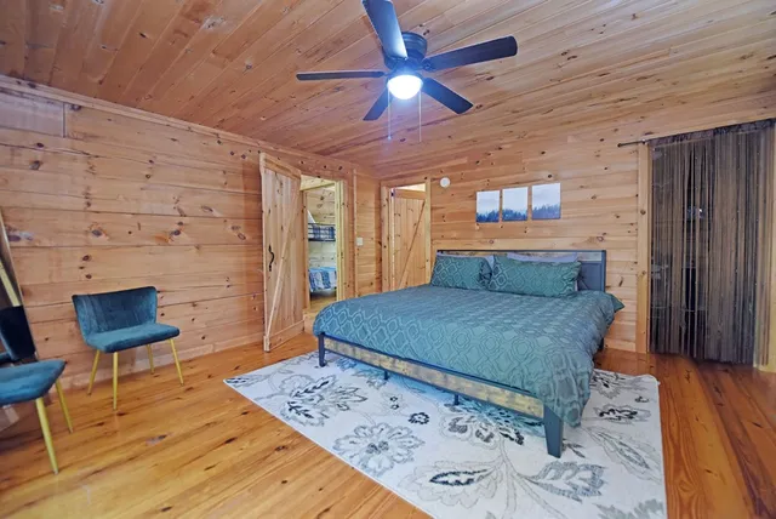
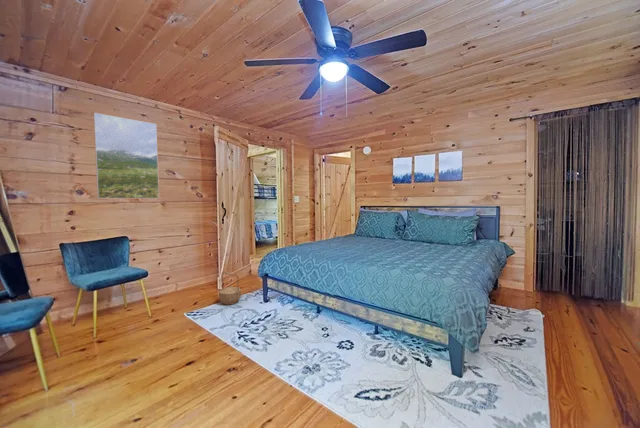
+ basket (230, 287)
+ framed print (128, 158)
